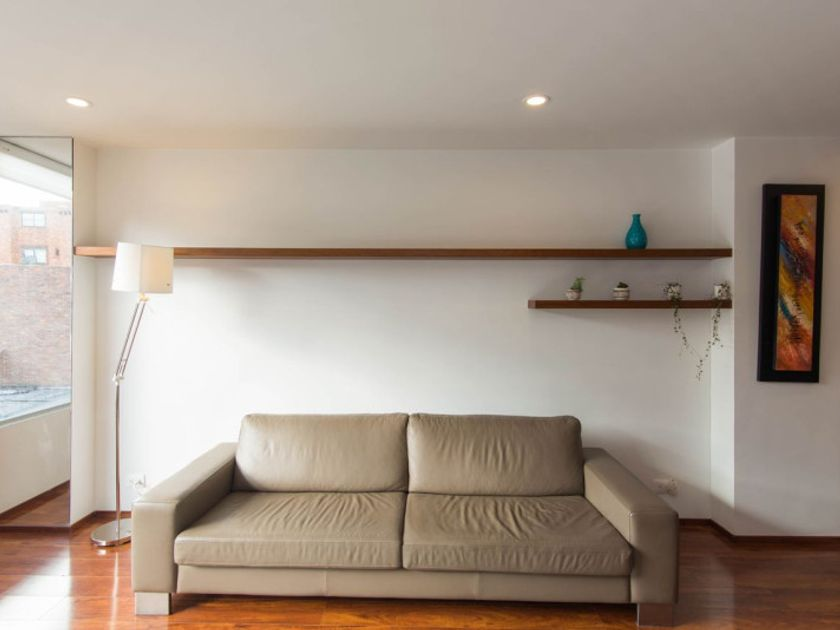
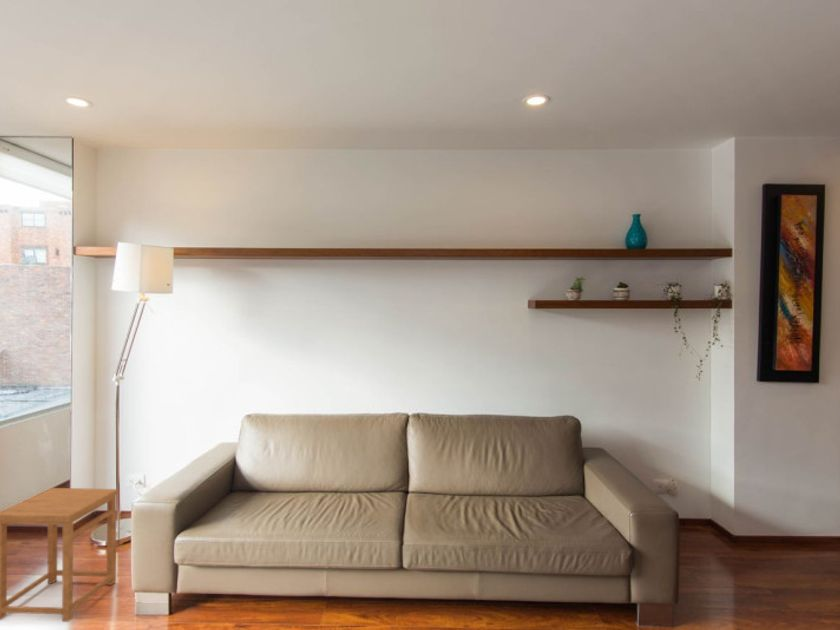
+ side table (62, 550)
